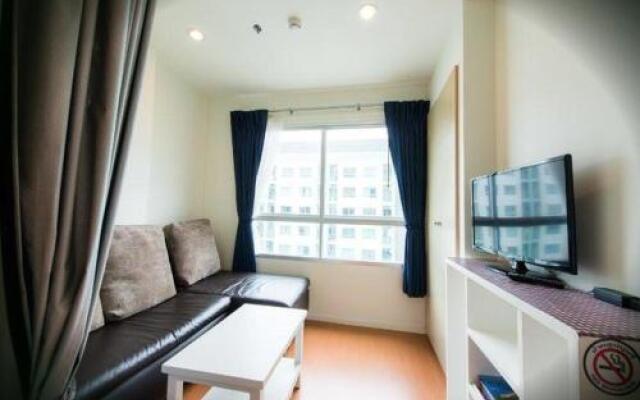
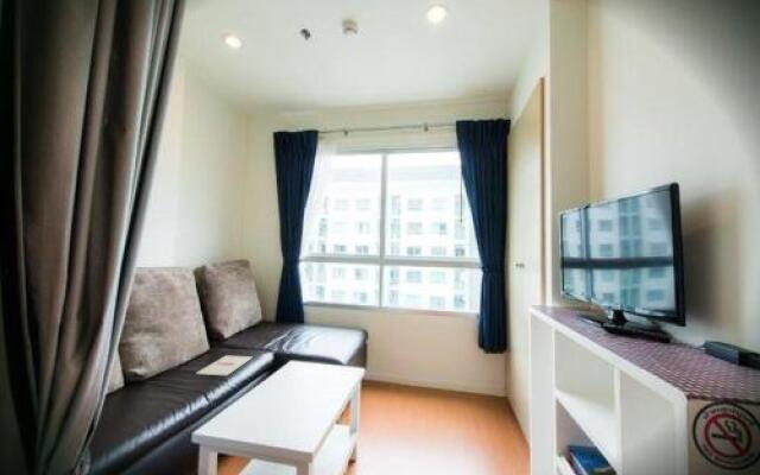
+ magazine (226, 365)
